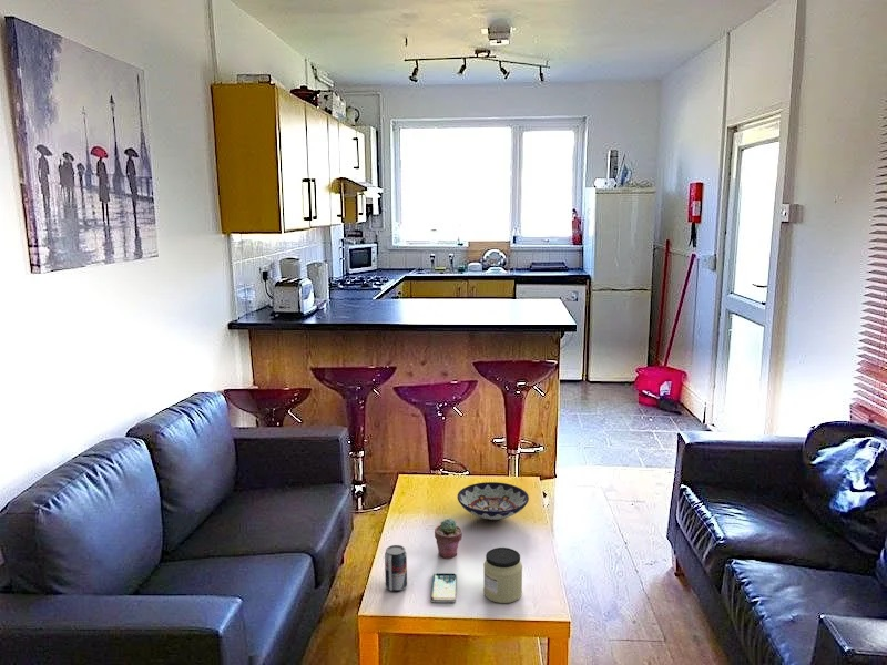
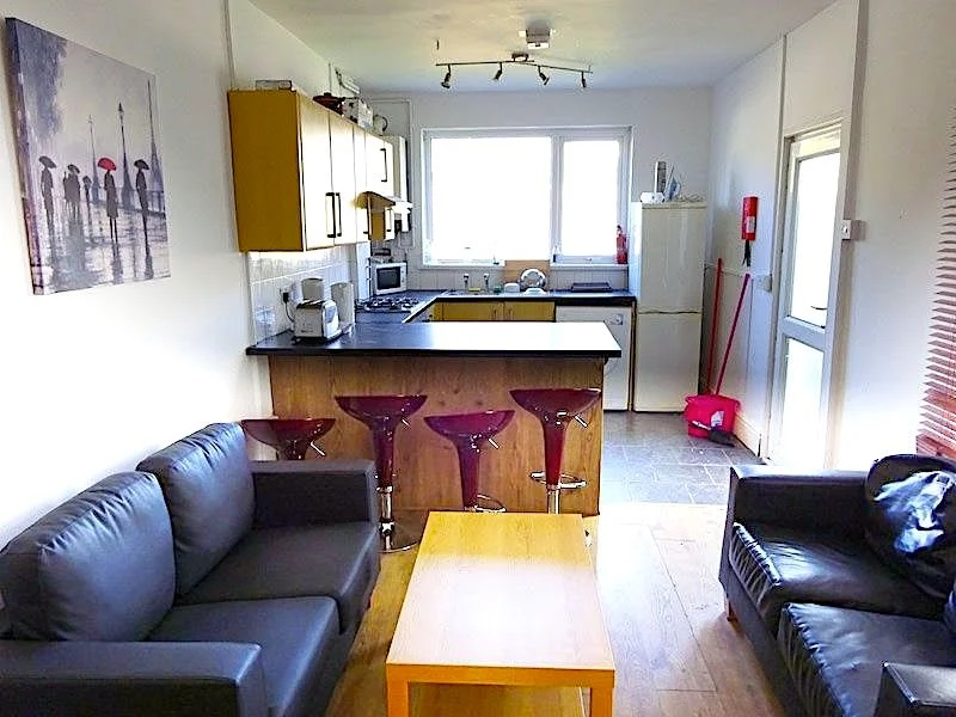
- beverage can (396, 567)
- bowl (492, 505)
- potted succulent (448, 536)
- jar (502, 574)
- smartphone (443, 587)
